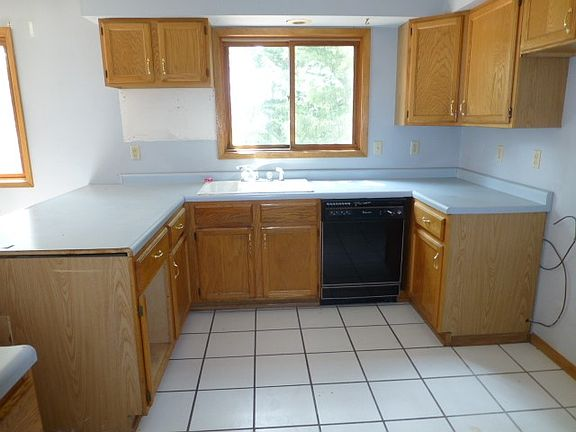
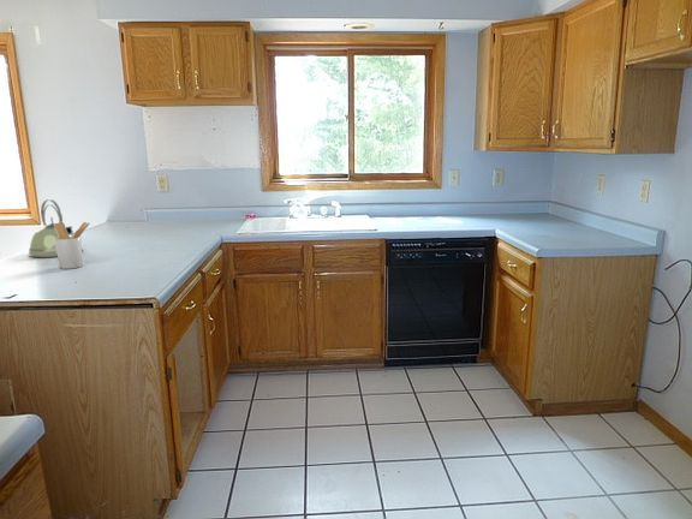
+ kettle (54, 225)
+ utensil holder (74, 244)
